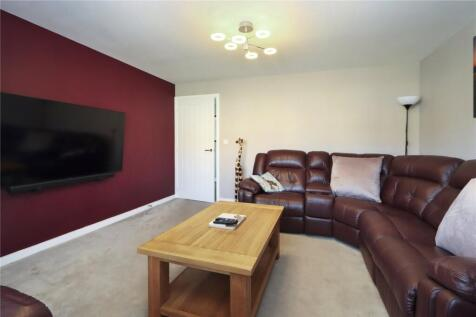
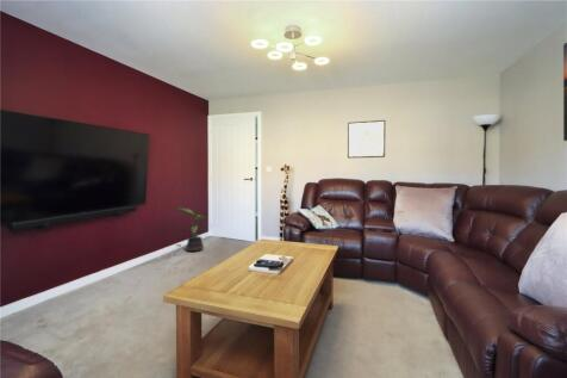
+ potted plant (195, 228)
+ wall art (366, 140)
